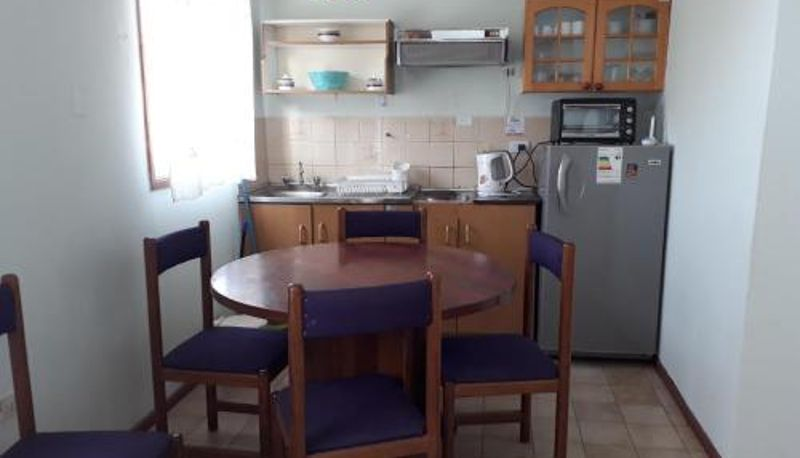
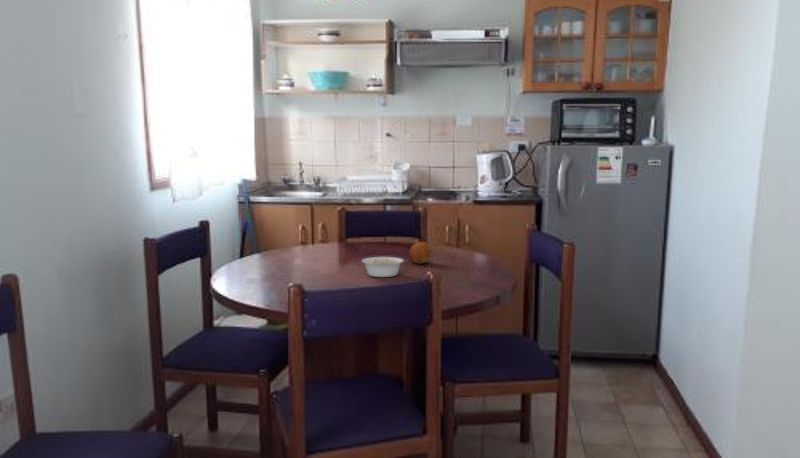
+ fruit (420, 252)
+ legume (384, 265)
